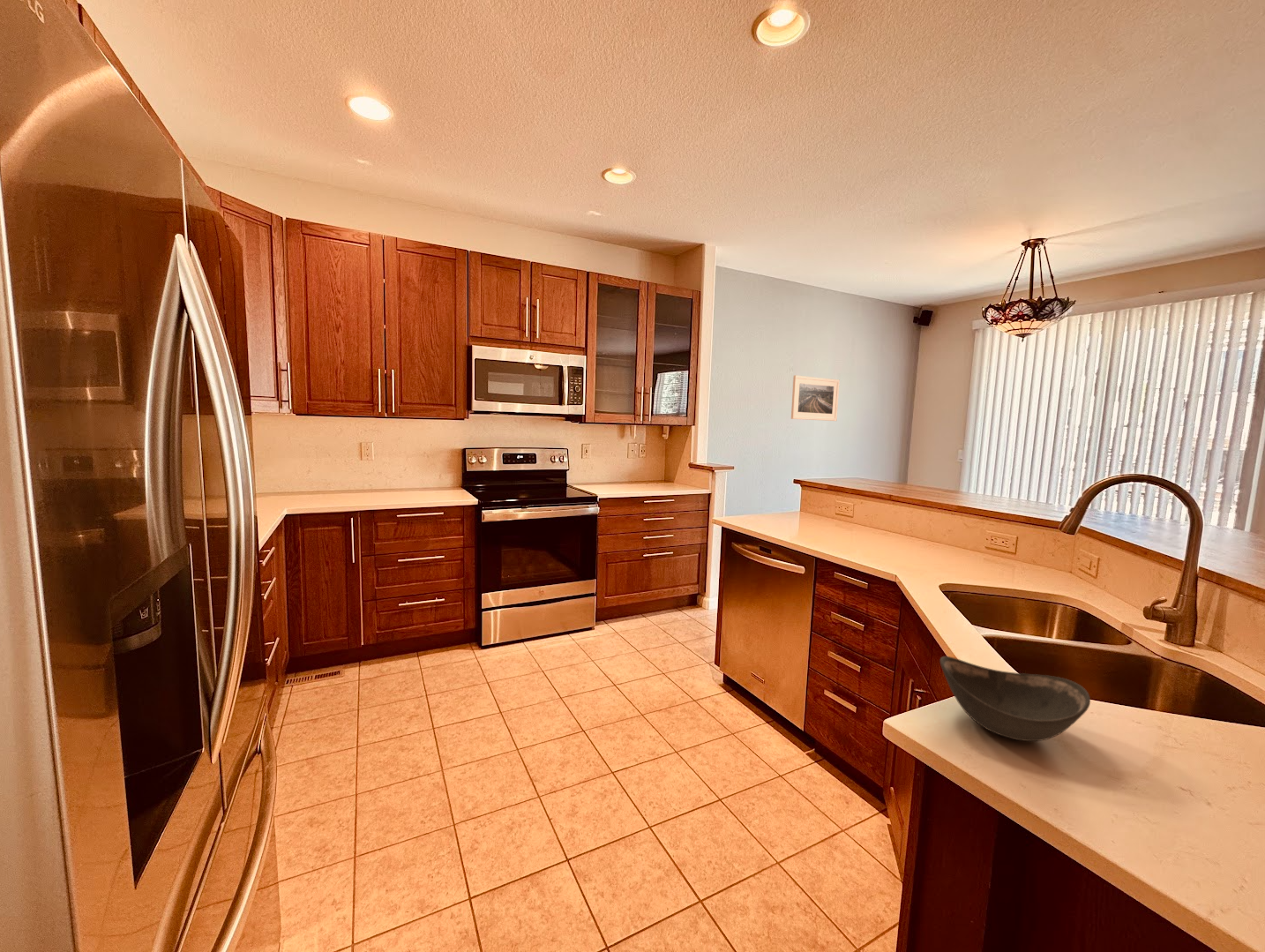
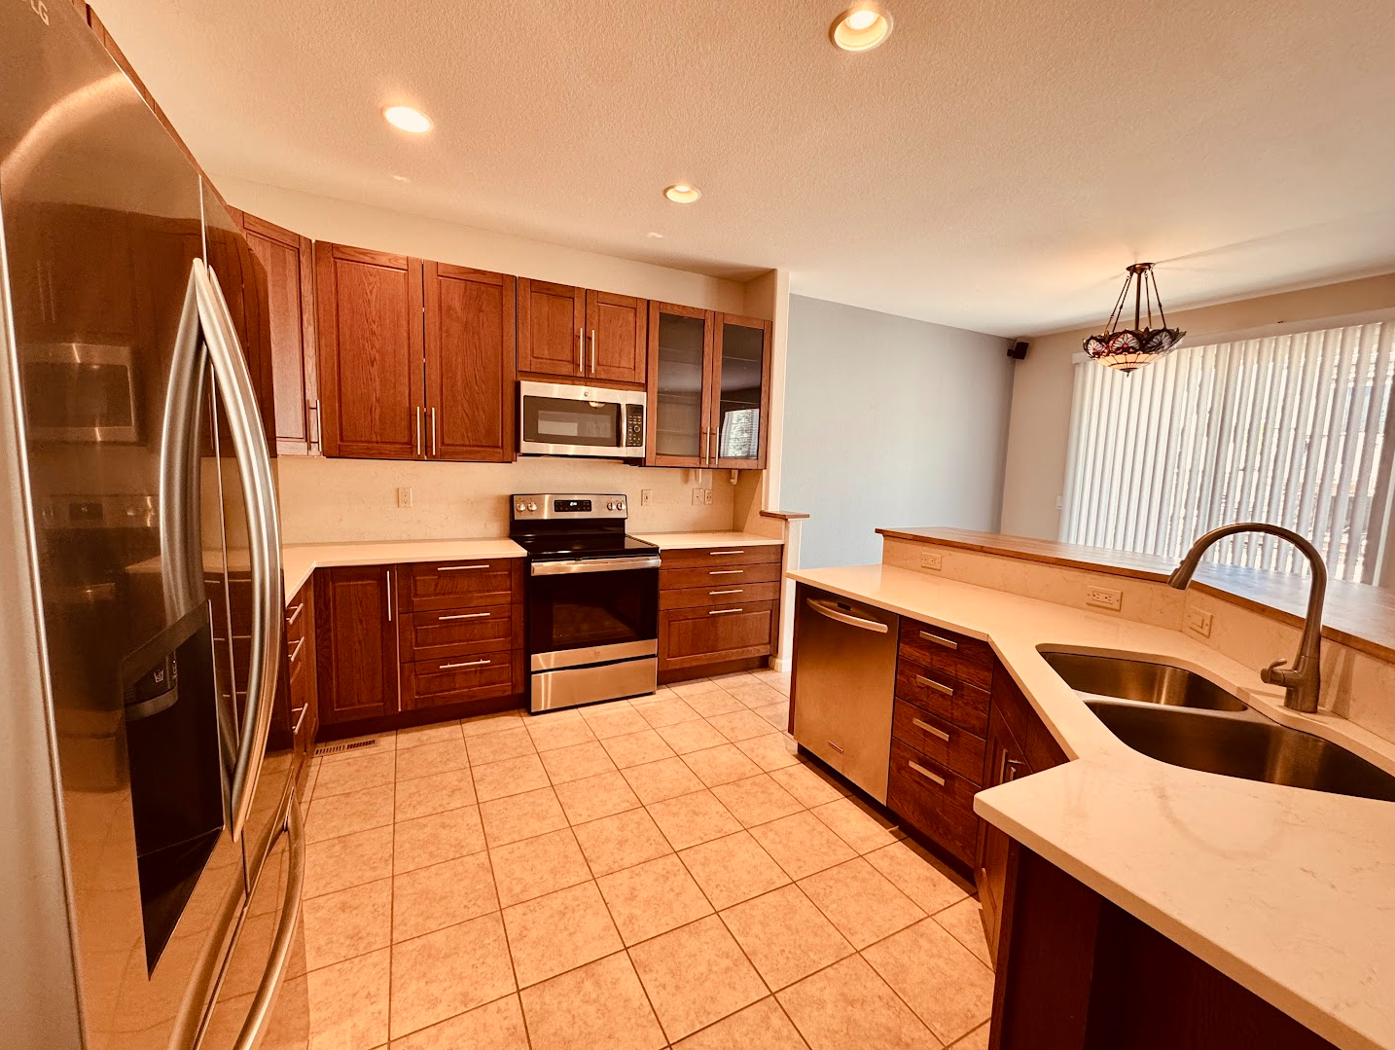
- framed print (815, 399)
- bowl (1007, 701)
